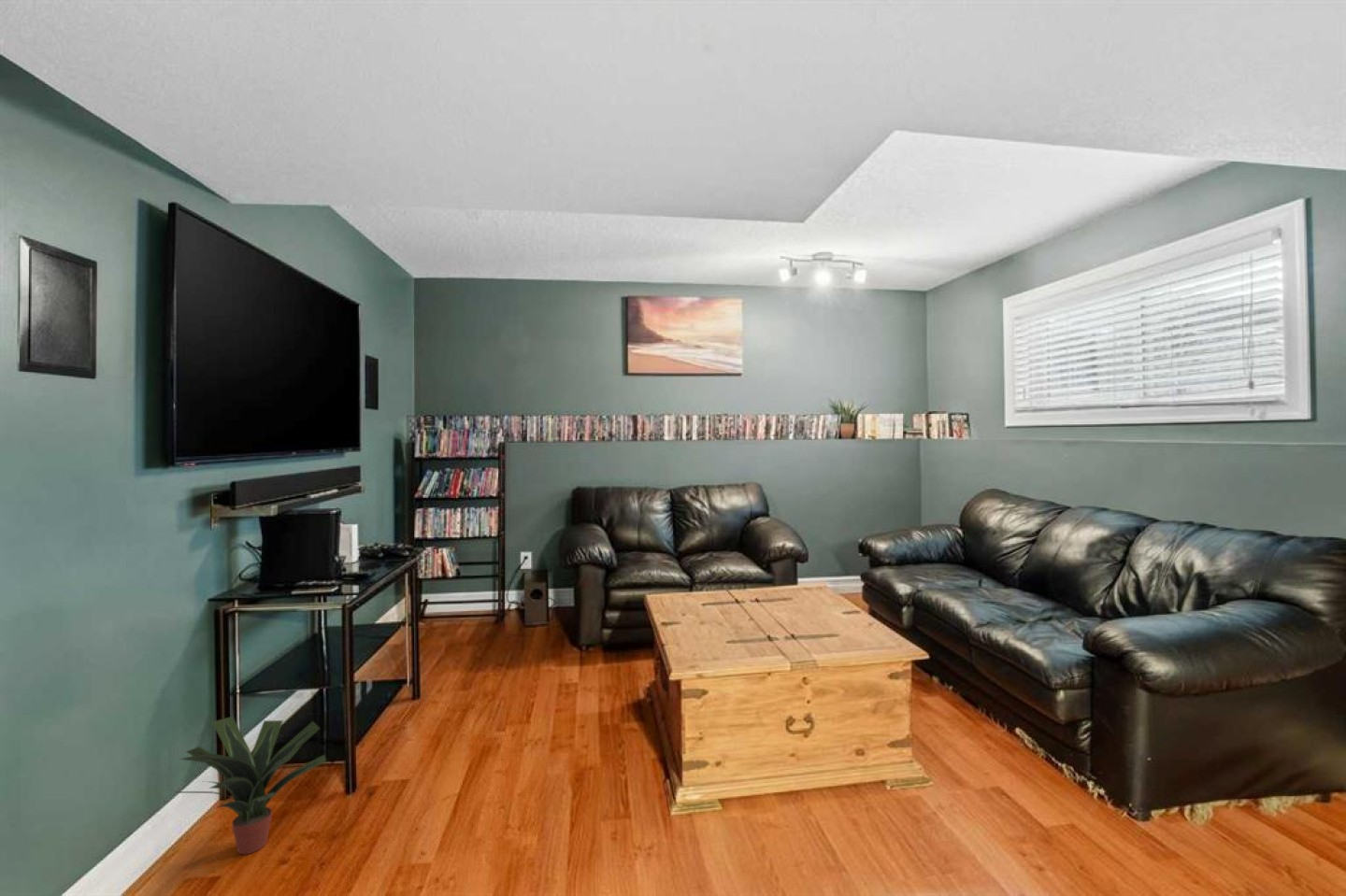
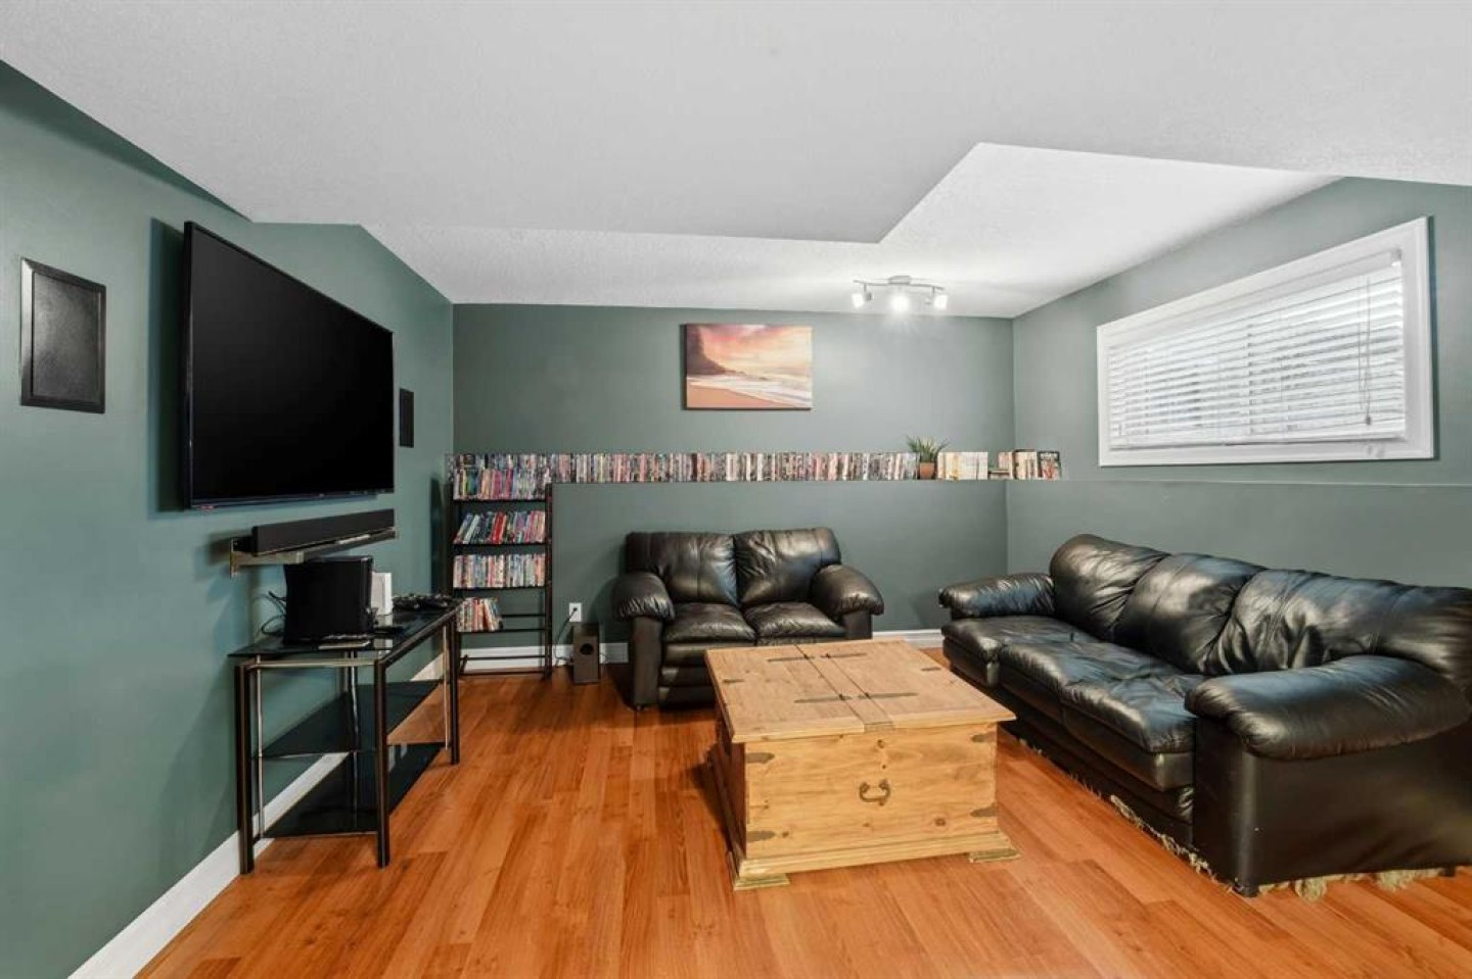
- potted plant (242, 785)
